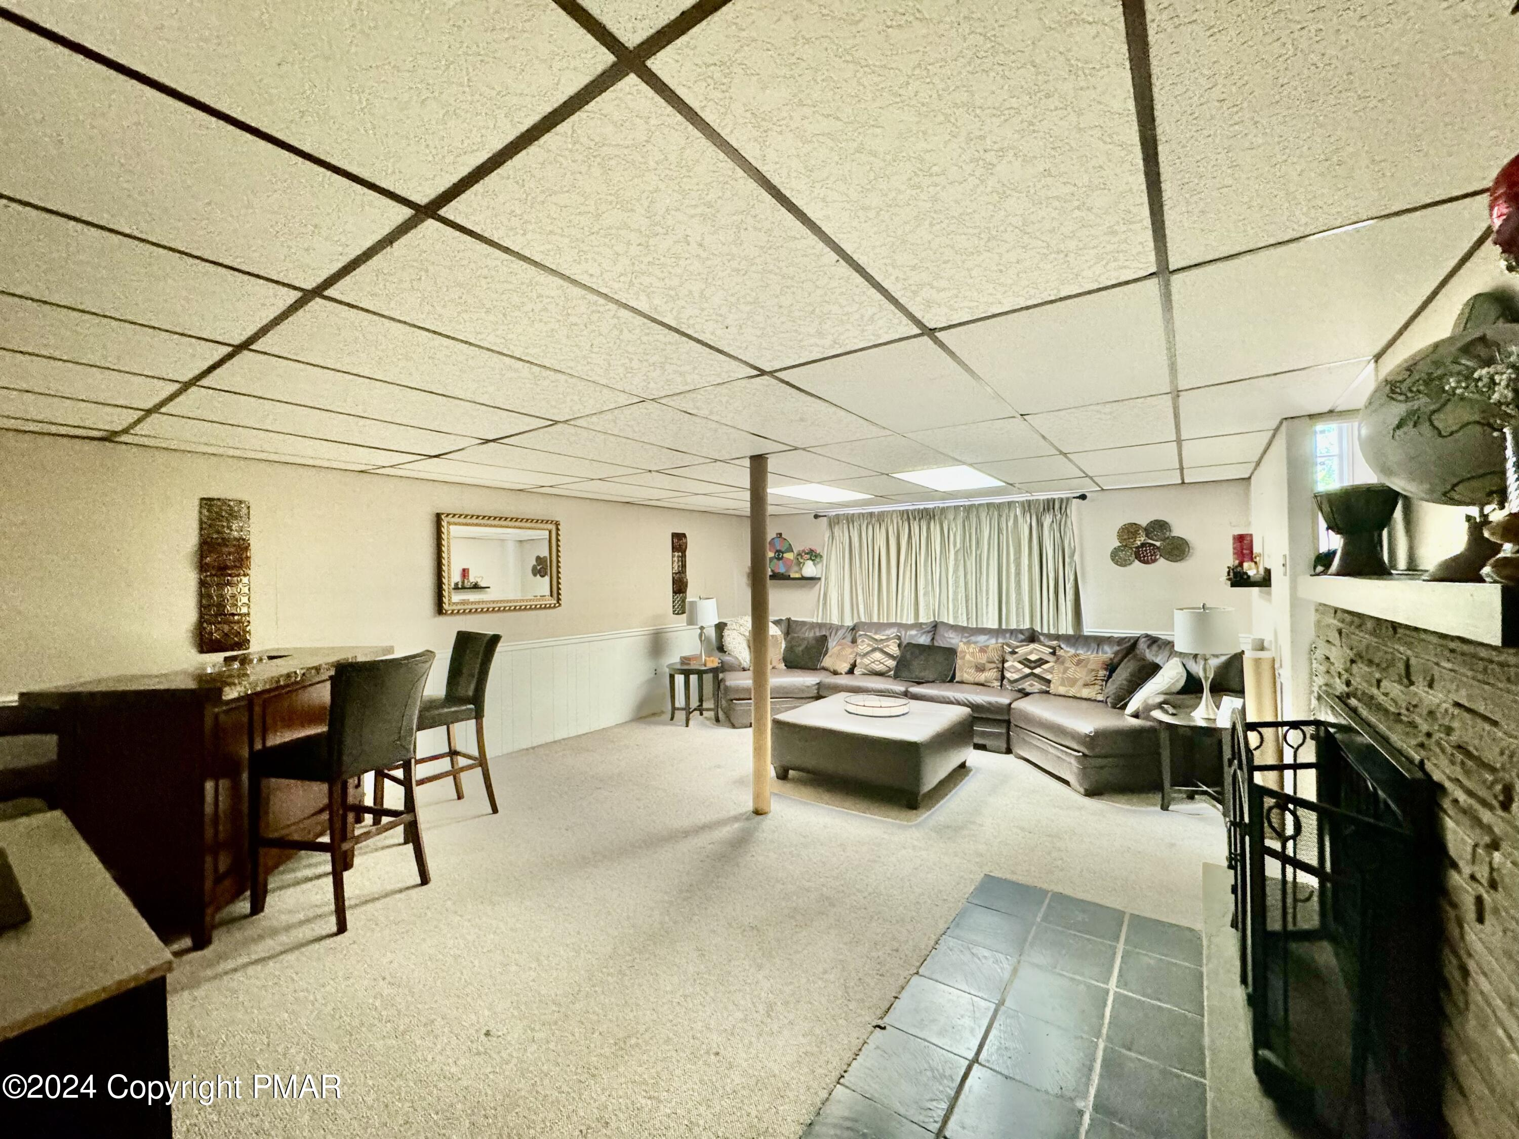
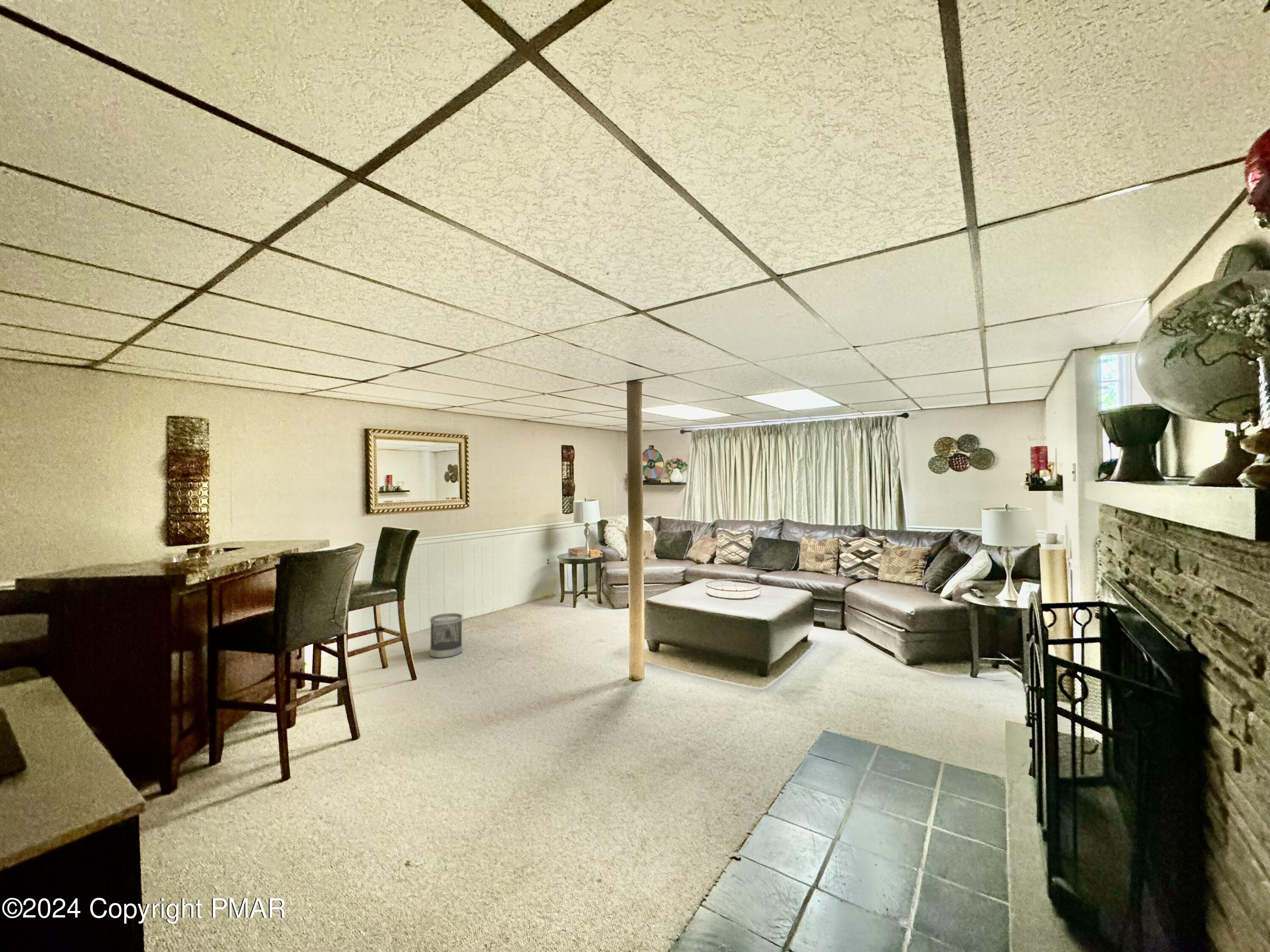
+ wastebasket (446, 635)
